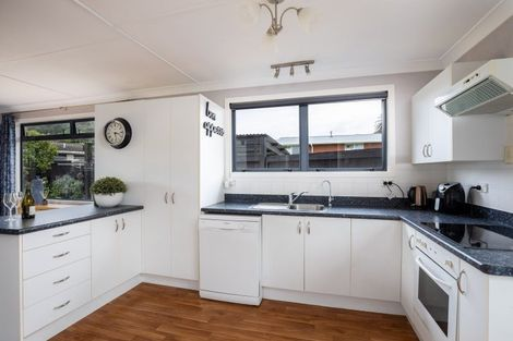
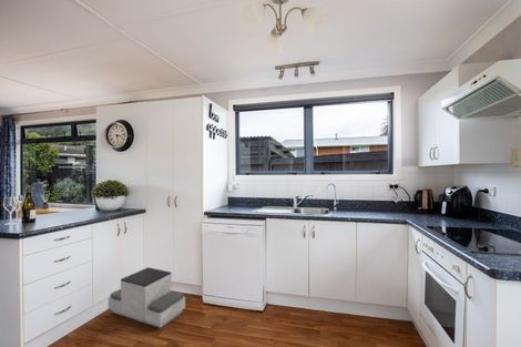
+ step stool (146, 293)
